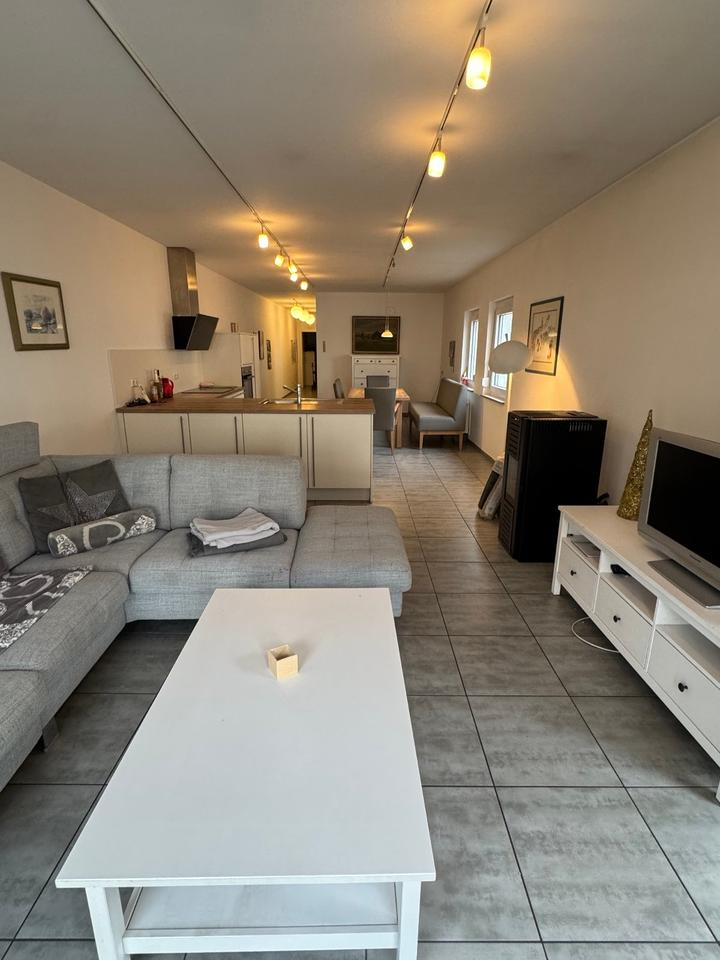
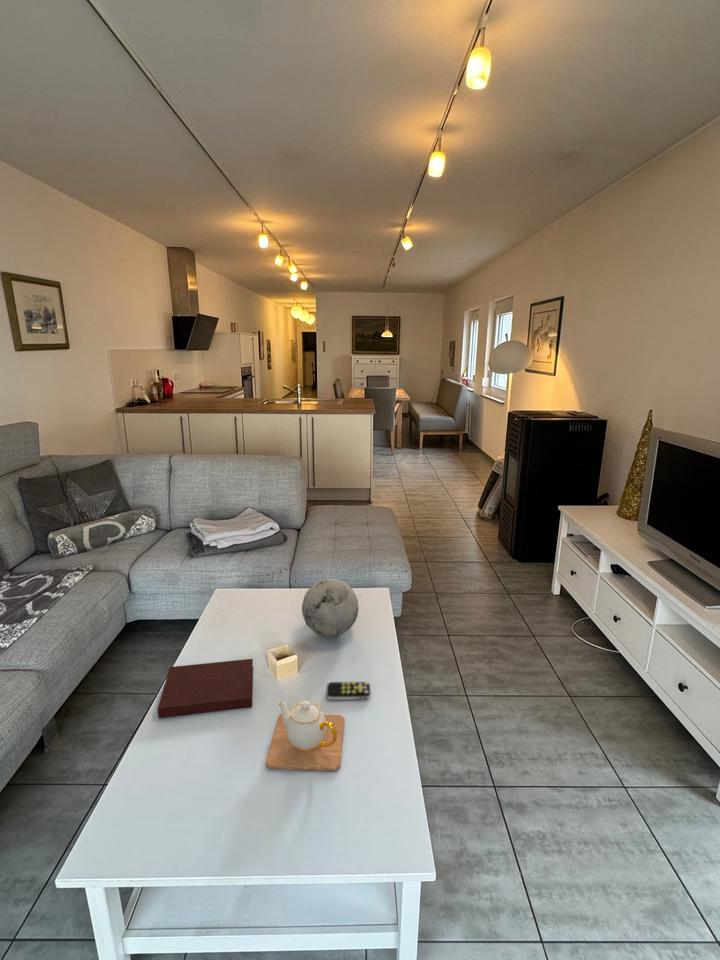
+ teapot (307, 720)
+ decorative orb (330, 607)
+ remote control (348, 690)
+ notebook (209, 686)
